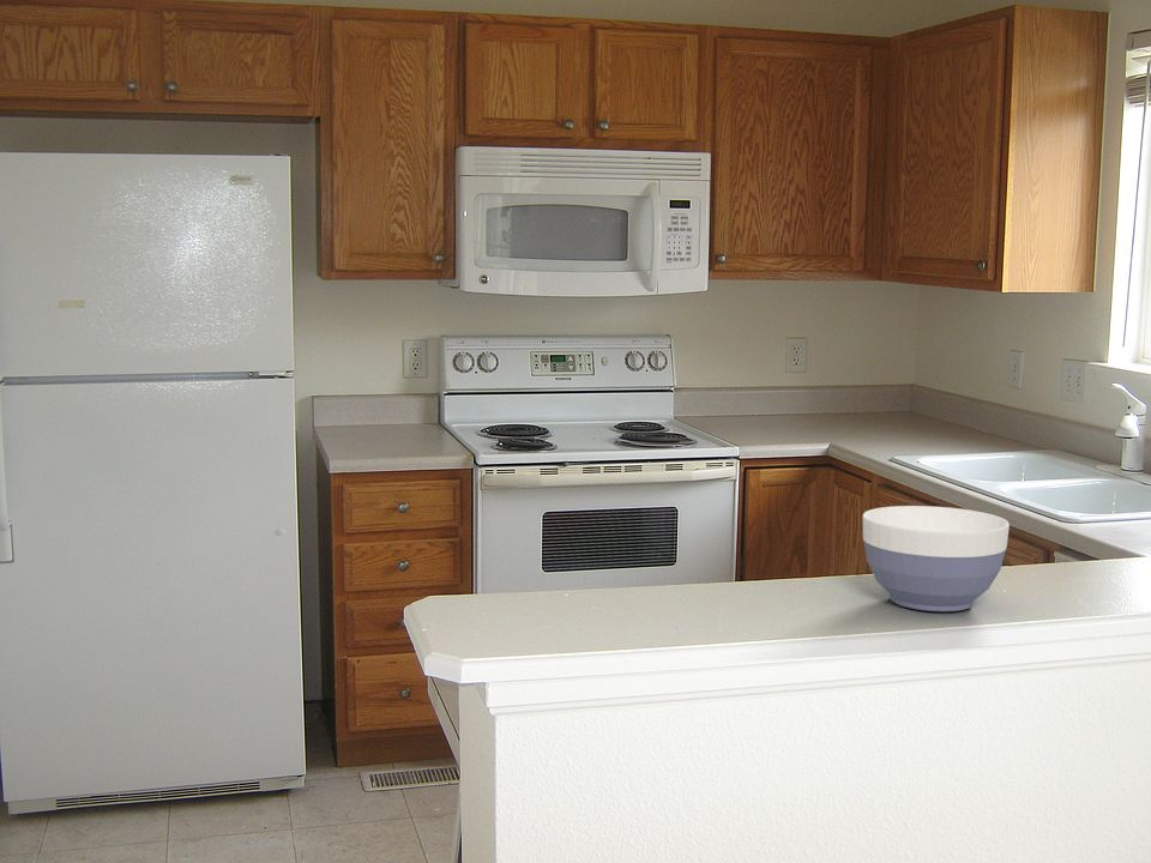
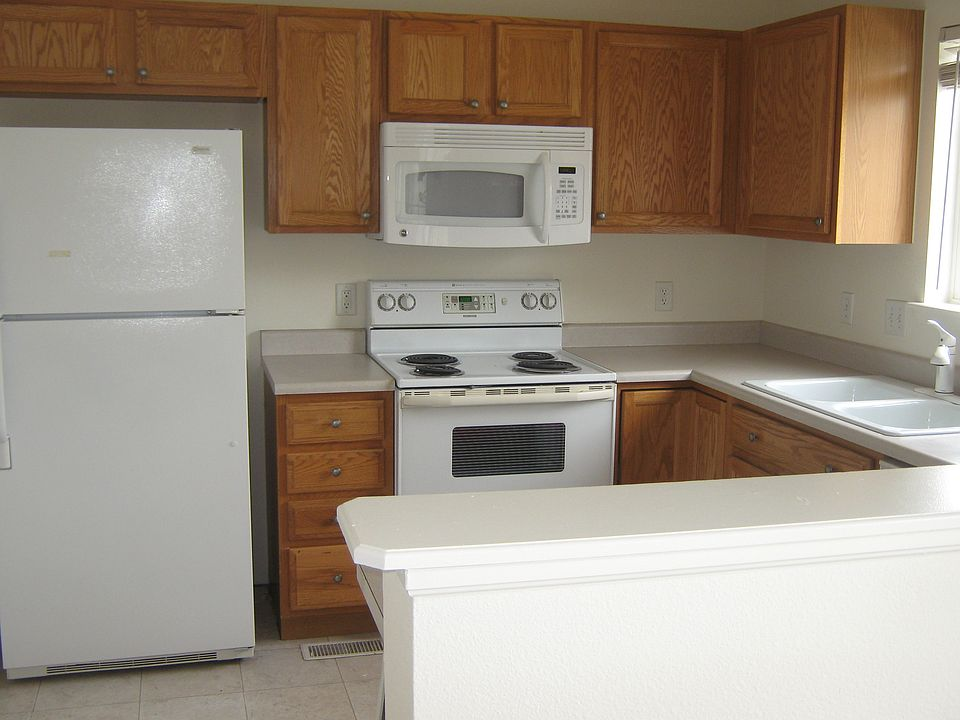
- bowl (933, 560)
